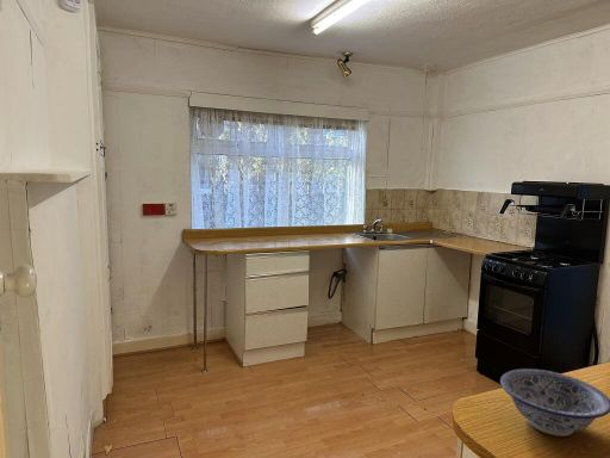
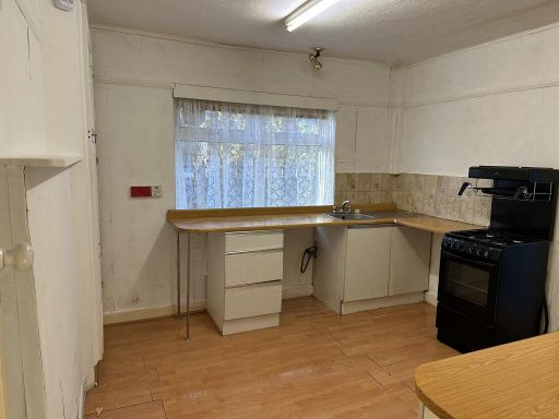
- bowl (550, 407)
